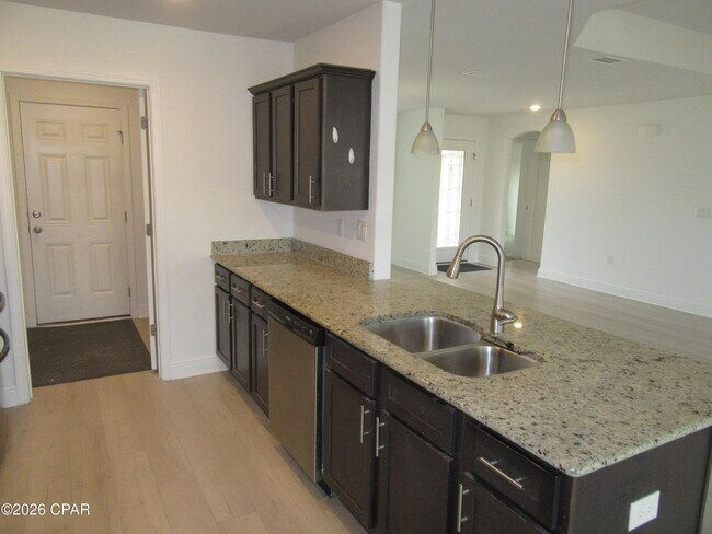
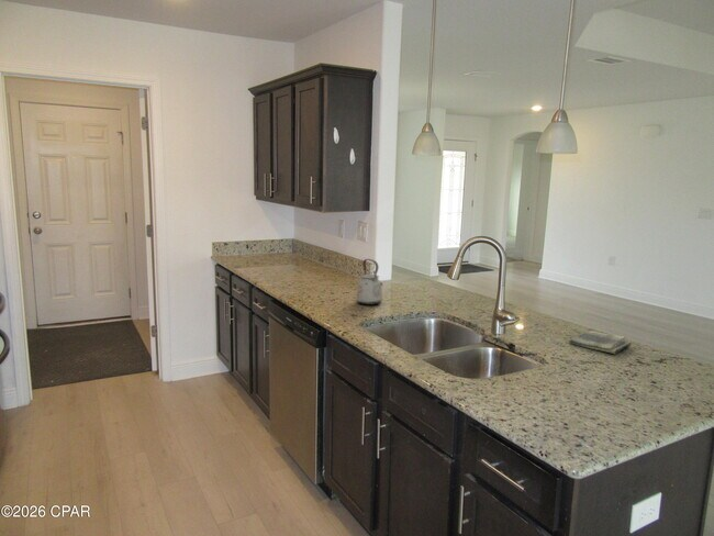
+ kettle (372, 282)
+ dish towel (600, 340)
